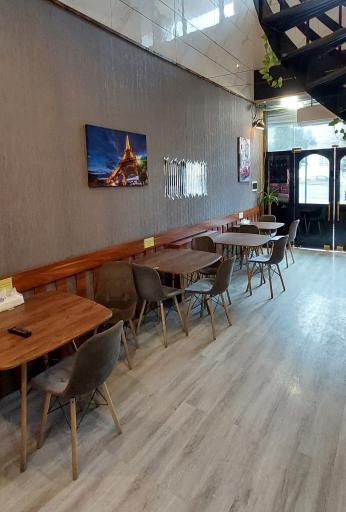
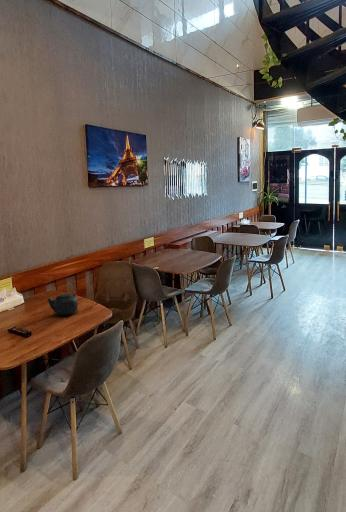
+ teapot (62, 304)
